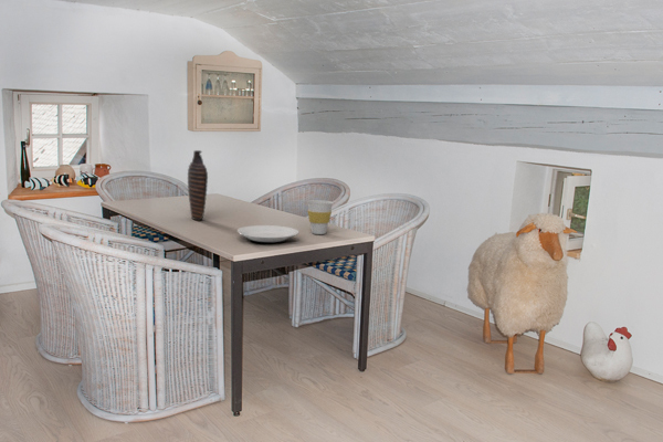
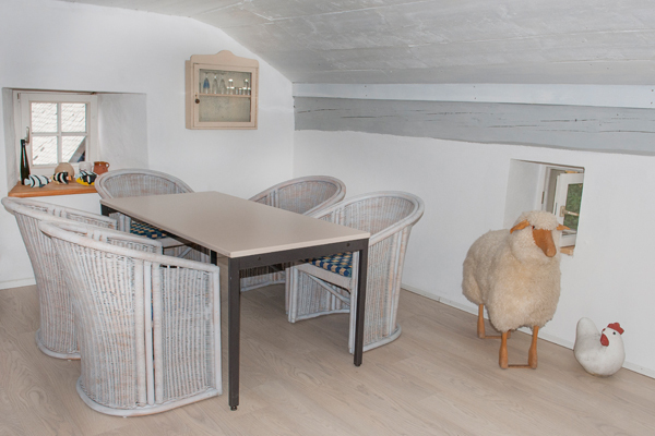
- plate (267, 235)
- cup (319, 218)
- decorative vase (197, 185)
